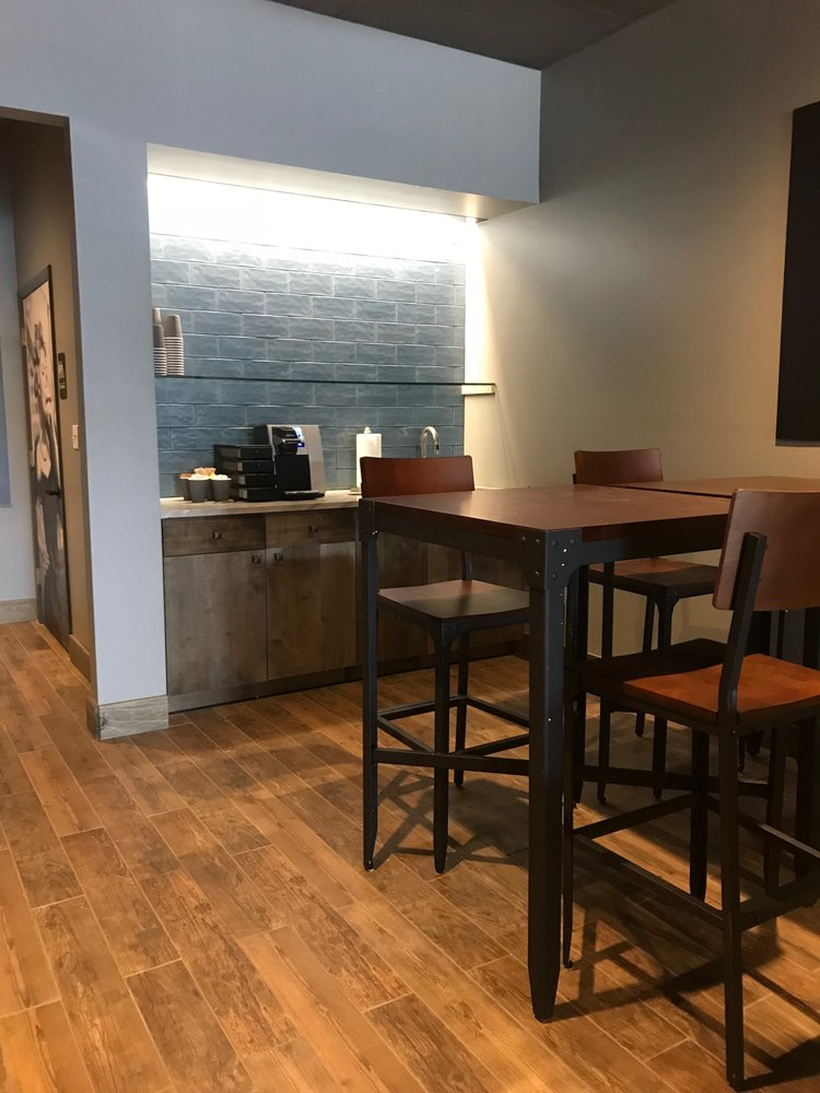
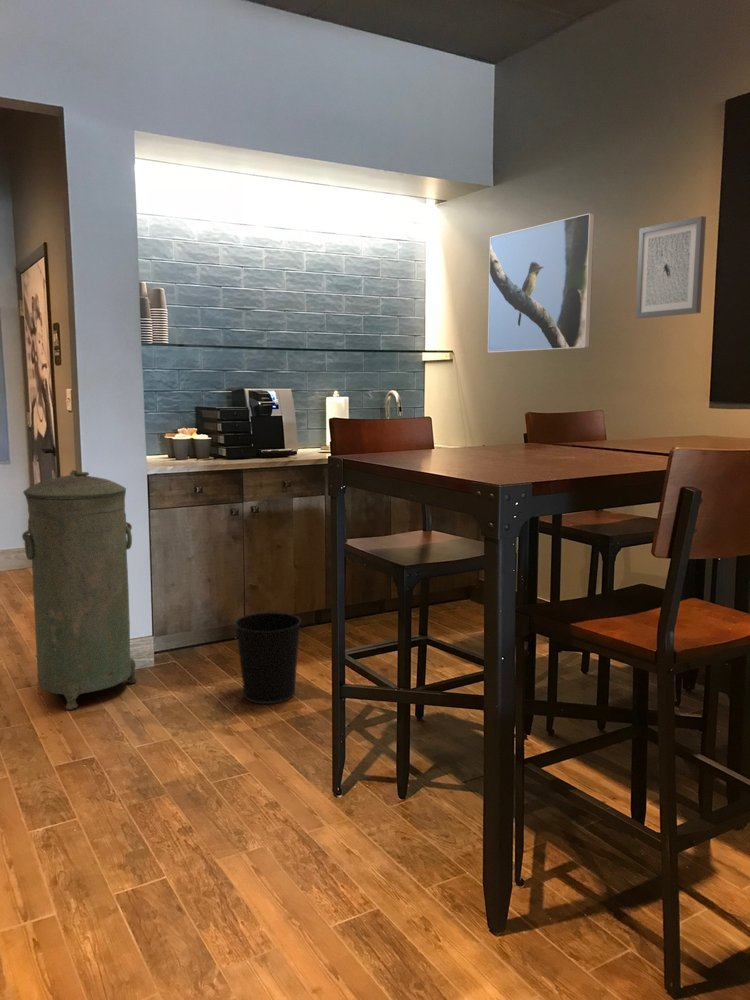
+ wastebasket (268, 658)
+ wall art (669, 269)
+ trash can (81, 582)
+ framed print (536, 288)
